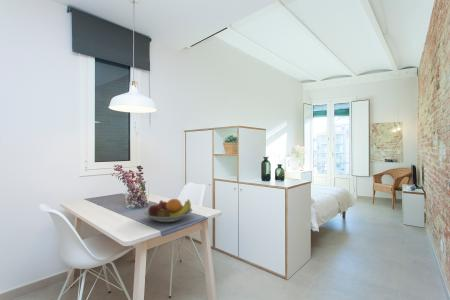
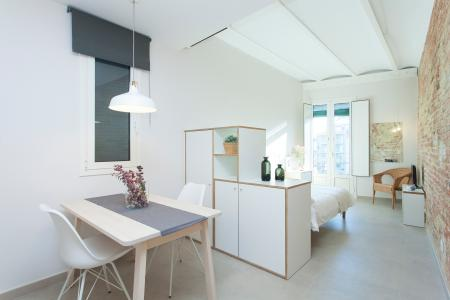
- fruit bowl (168, 208)
